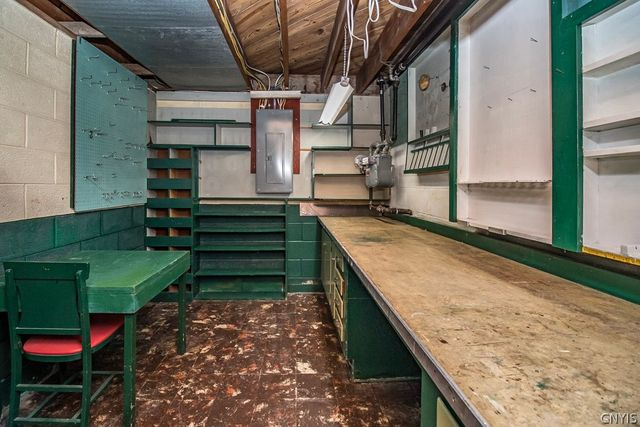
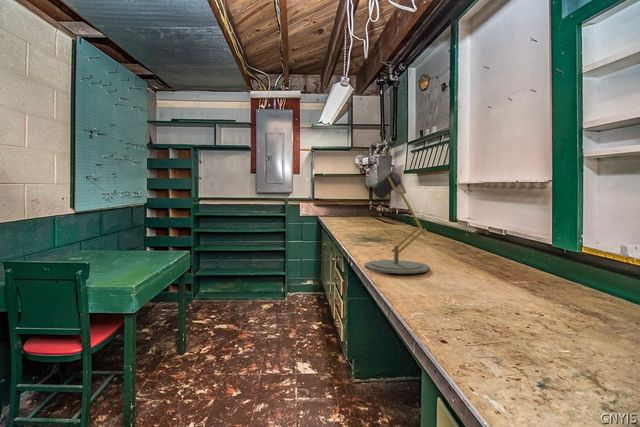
+ desk lamp (410, 211)
